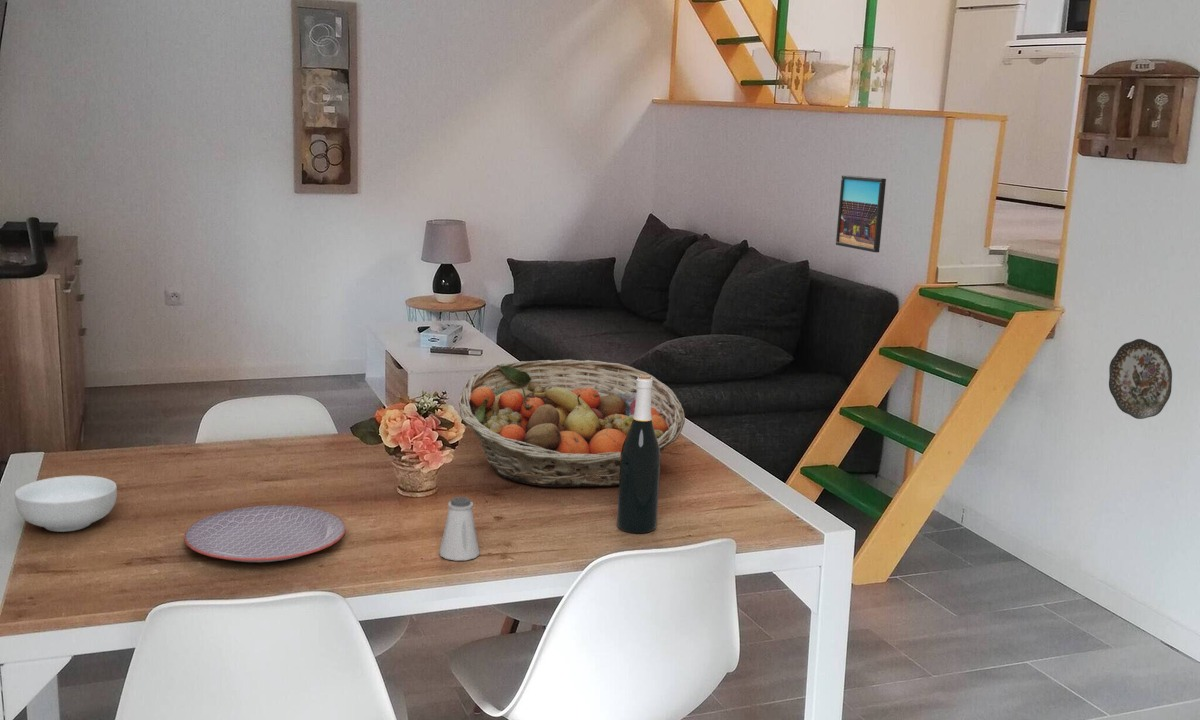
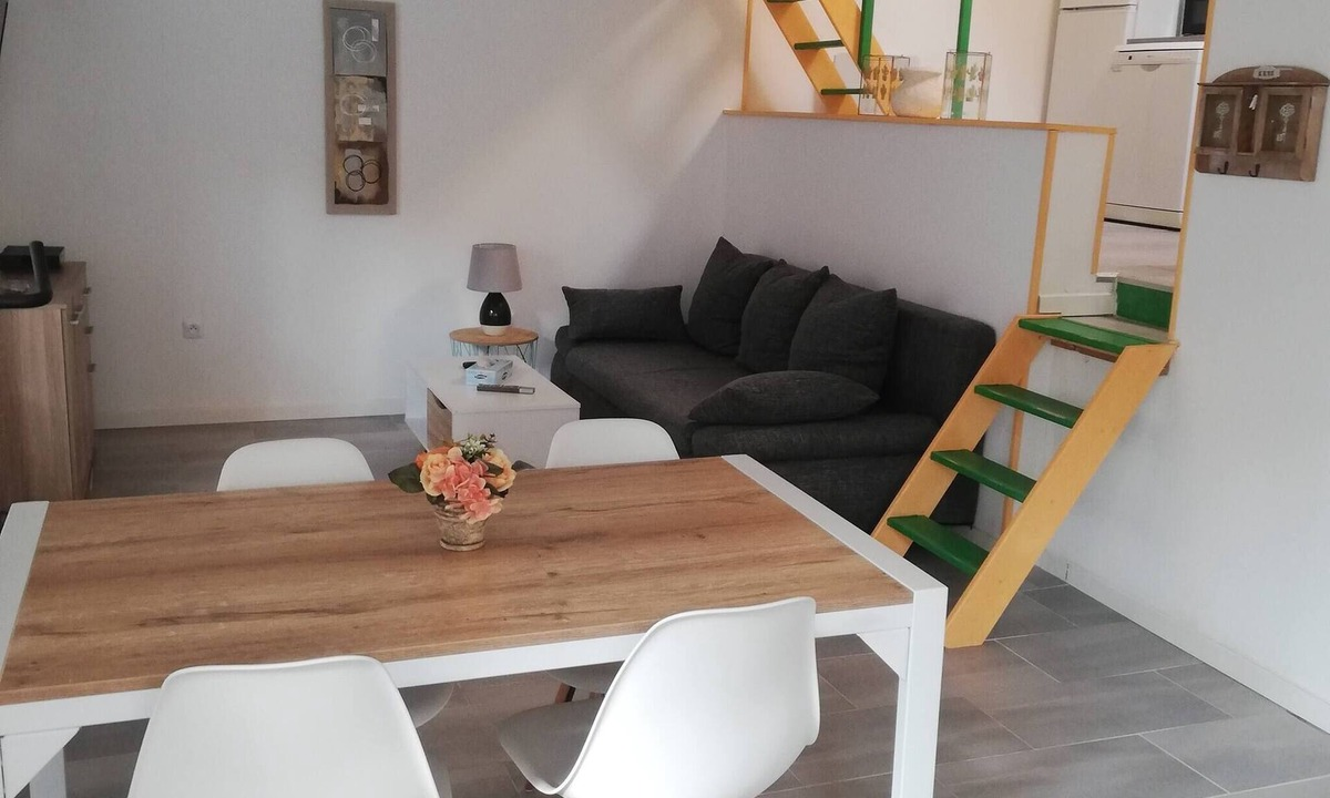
- fruit basket (571, 421)
- wine bottle (640, 452)
- saltshaker (460, 526)
- cereal bowl (67, 506)
- plate (266, 535)
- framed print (860, 212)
- decorative plate (1142, 378)
